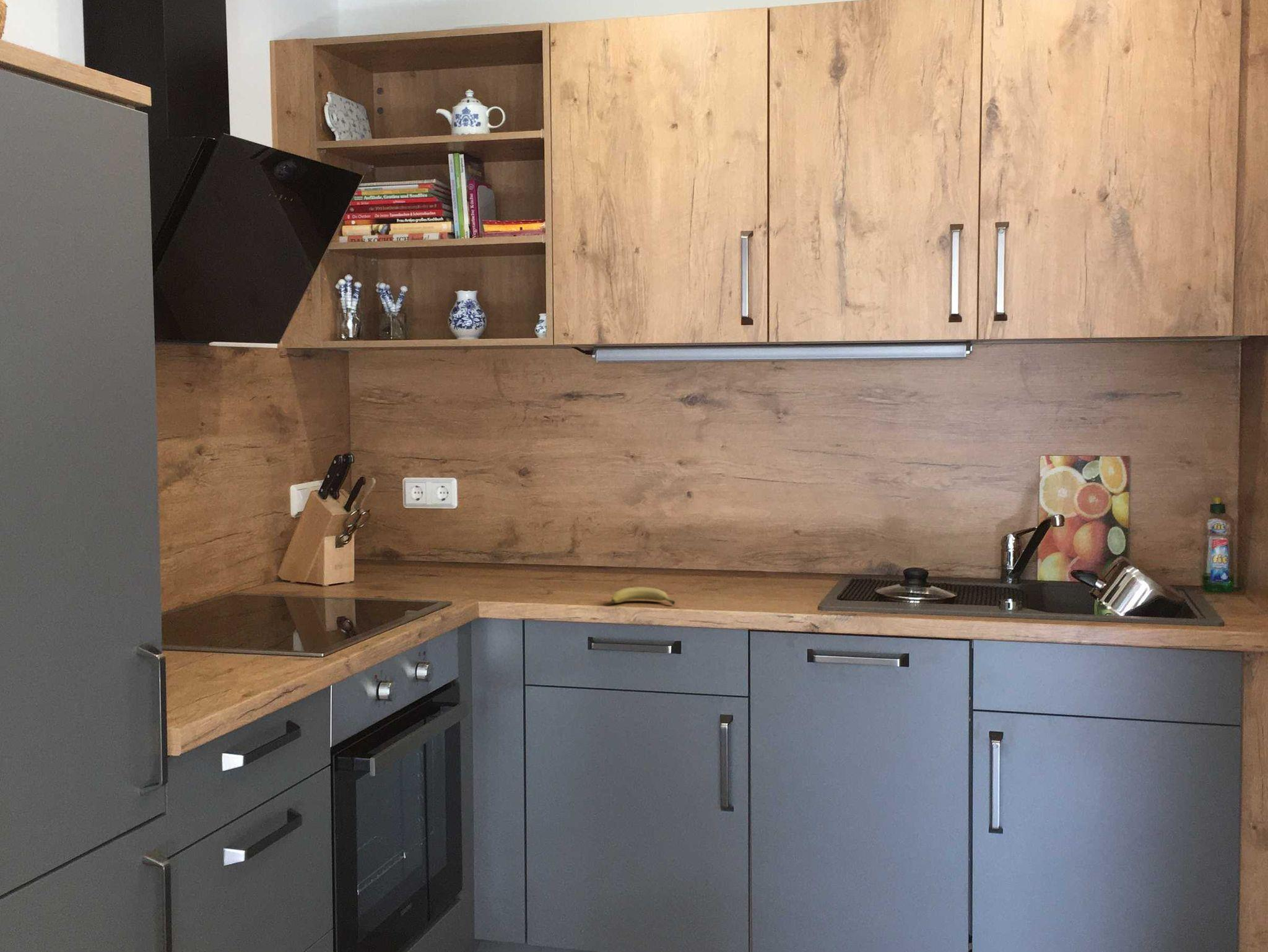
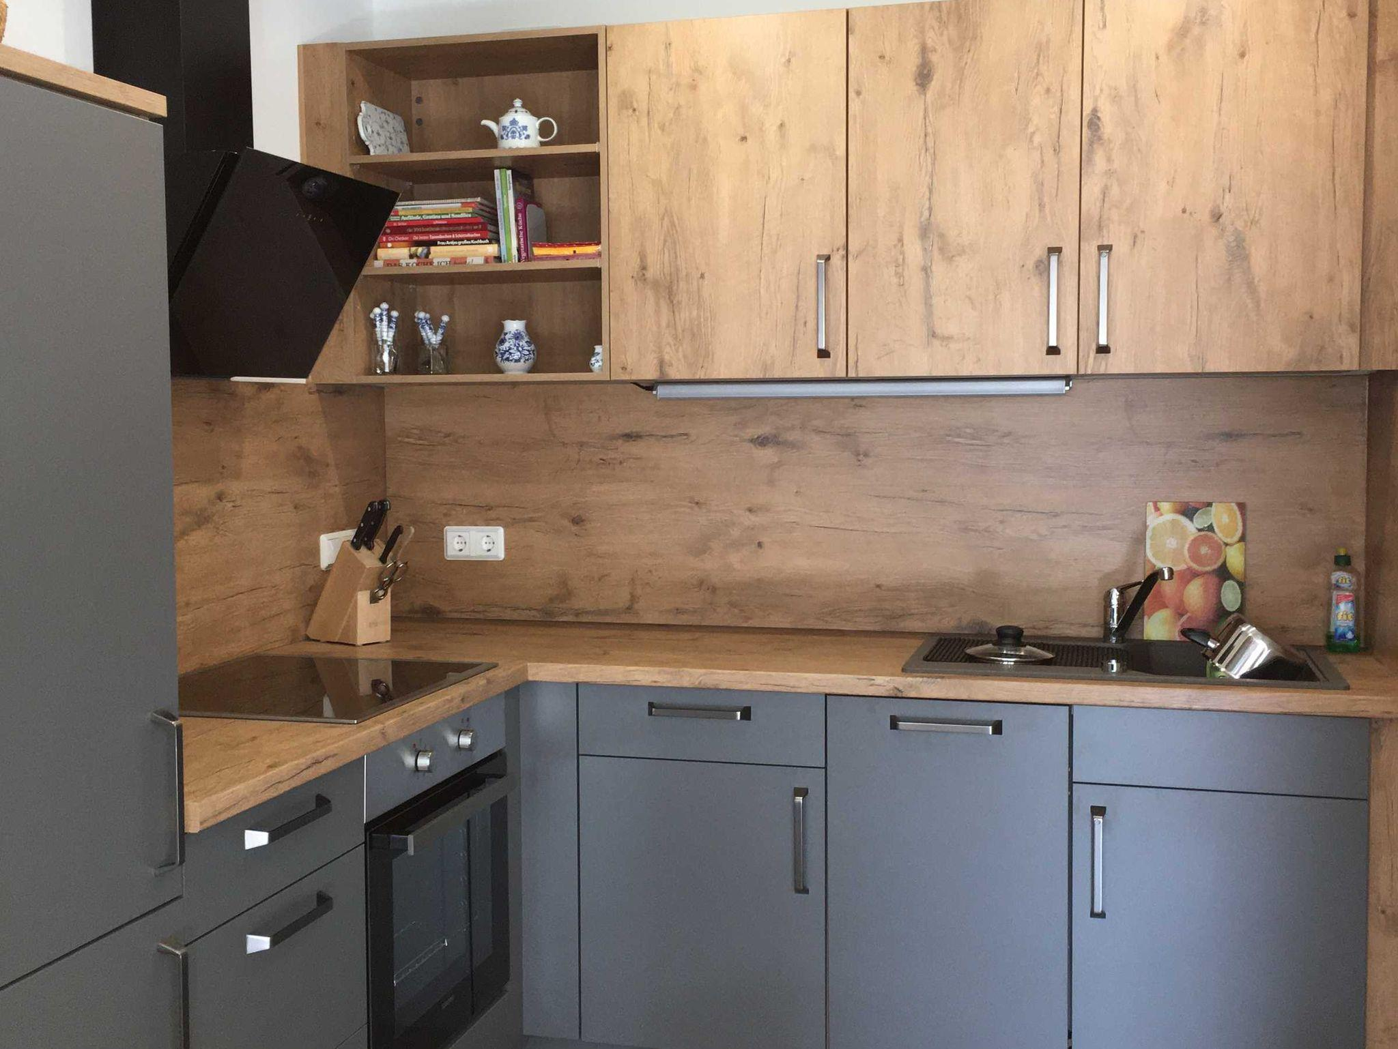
- fruit (643, 595)
